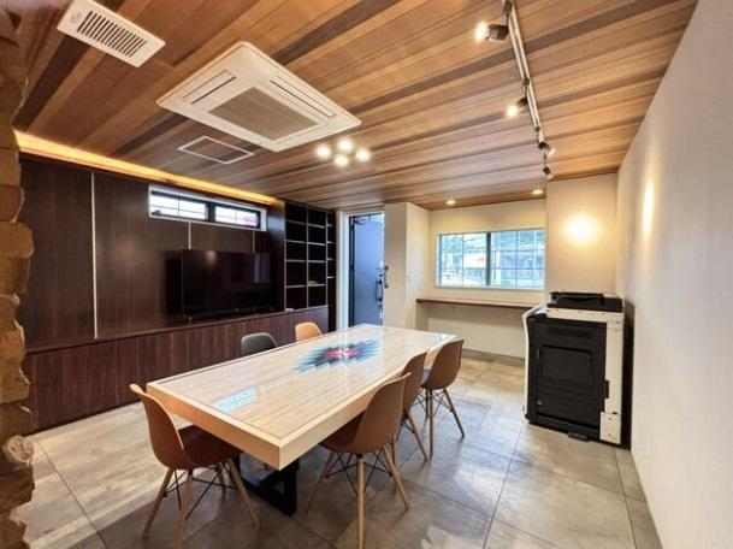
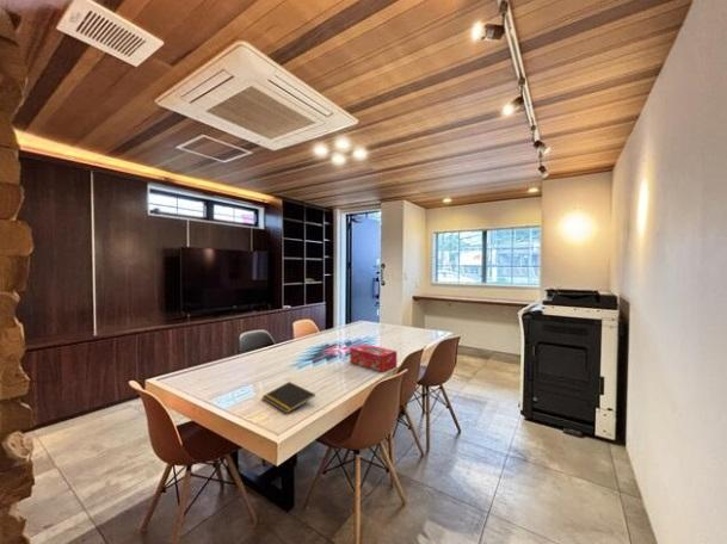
+ notepad (288, 396)
+ tissue box (372, 357)
